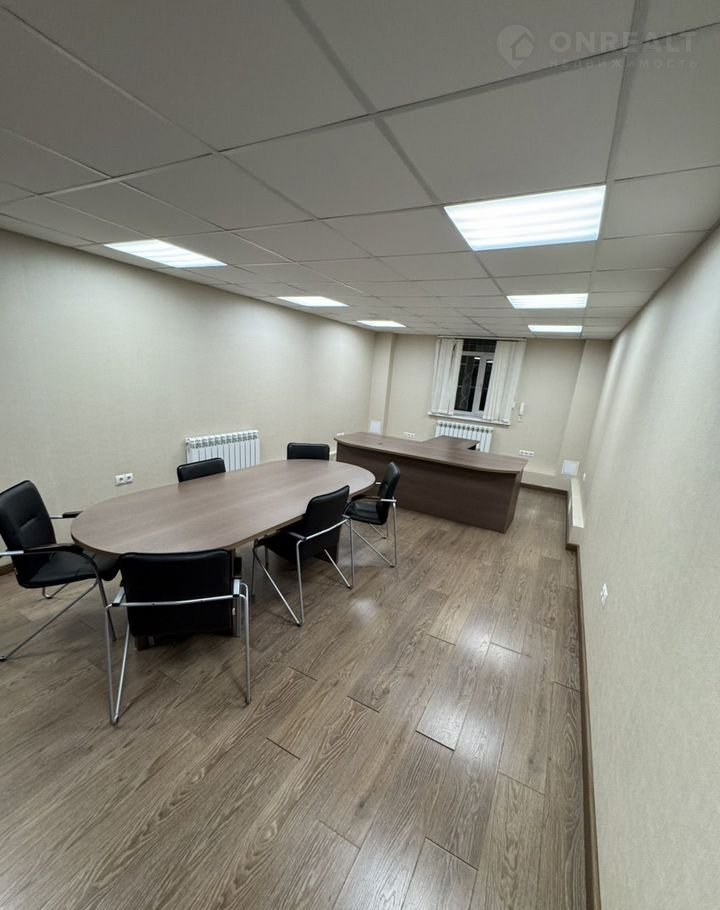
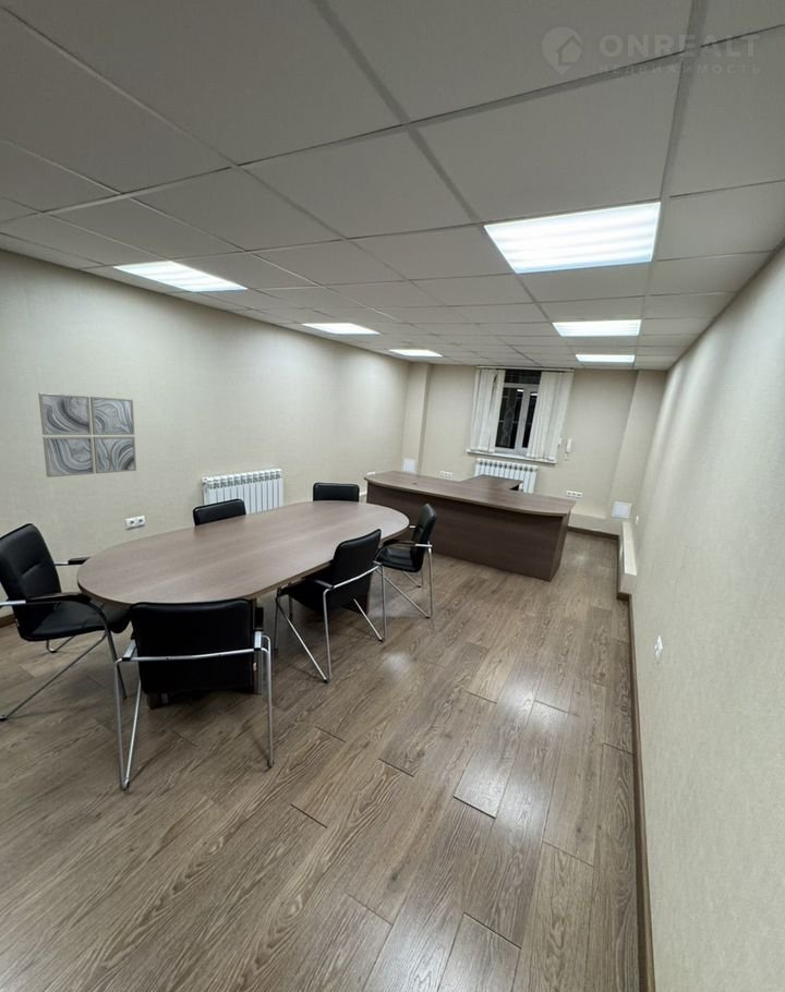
+ wall art (93, 434)
